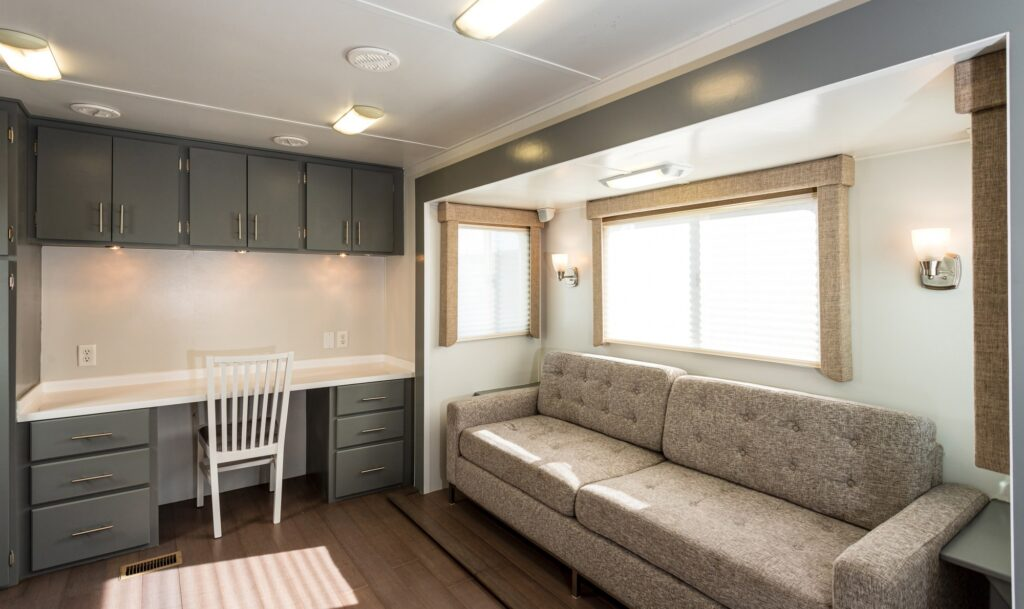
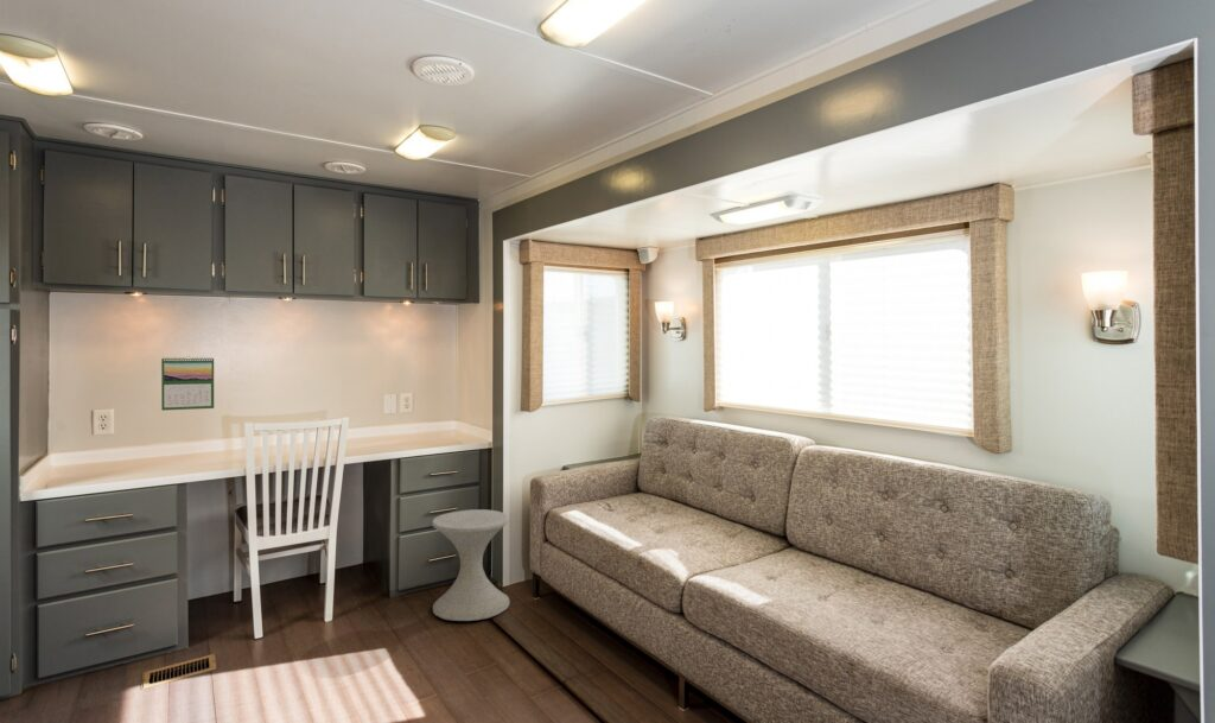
+ side table (471, 562)
+ calendar (187, 382)
